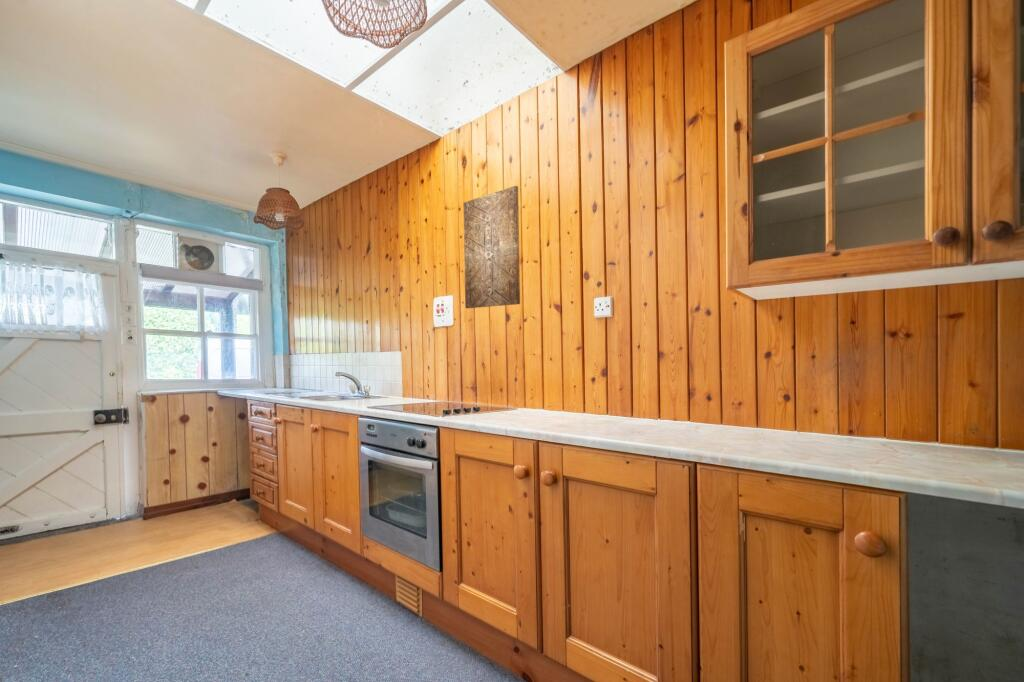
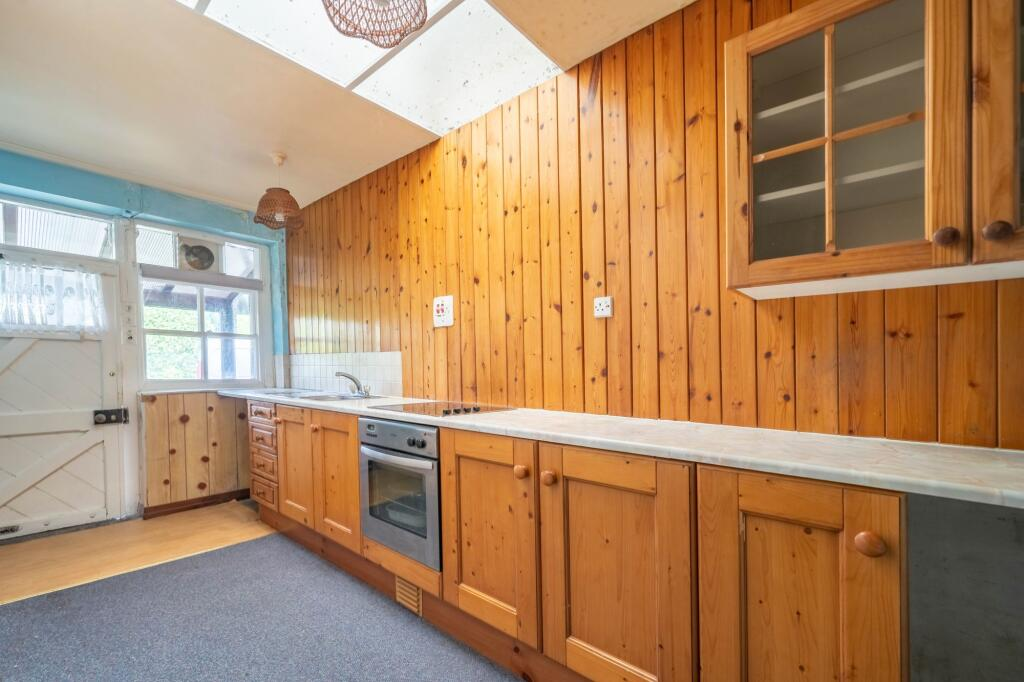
- wall art (490, 250)
